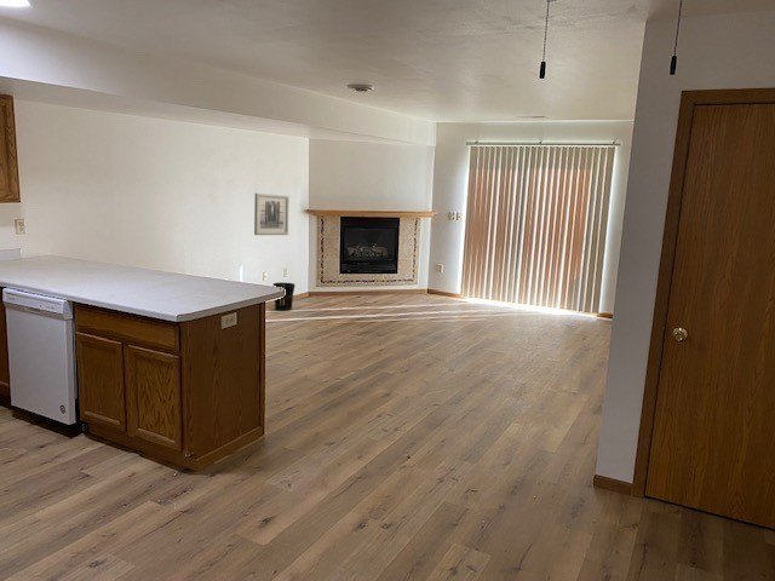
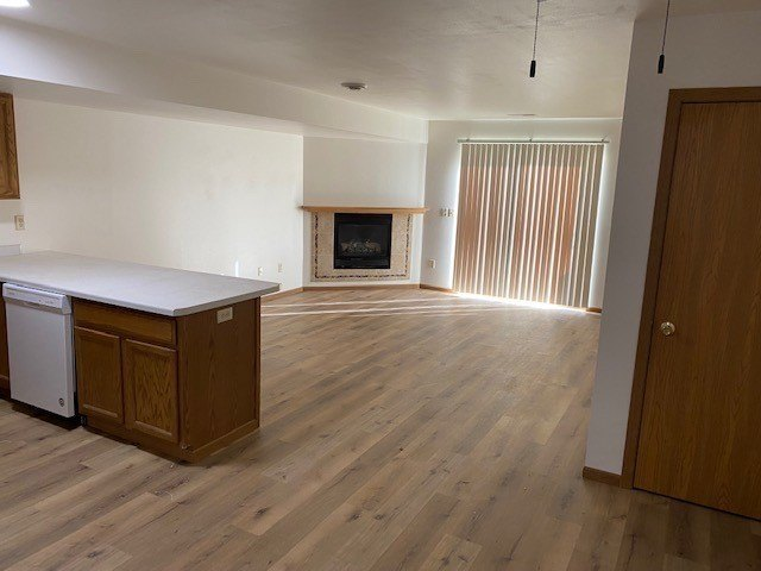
- wastebasket (283, 297)
- wall art (271, 214)
